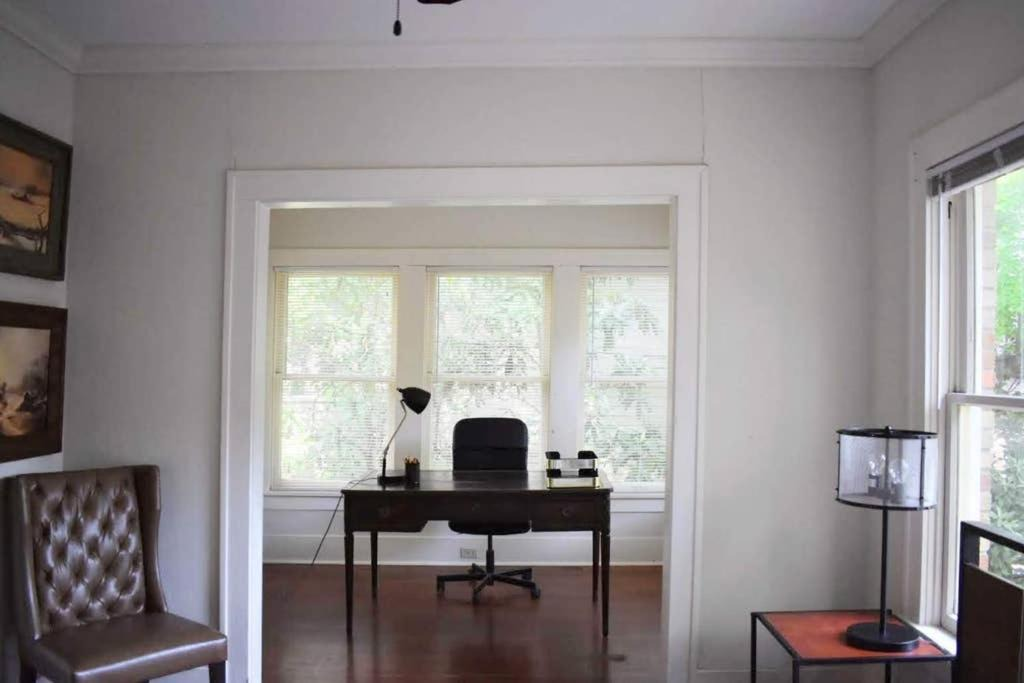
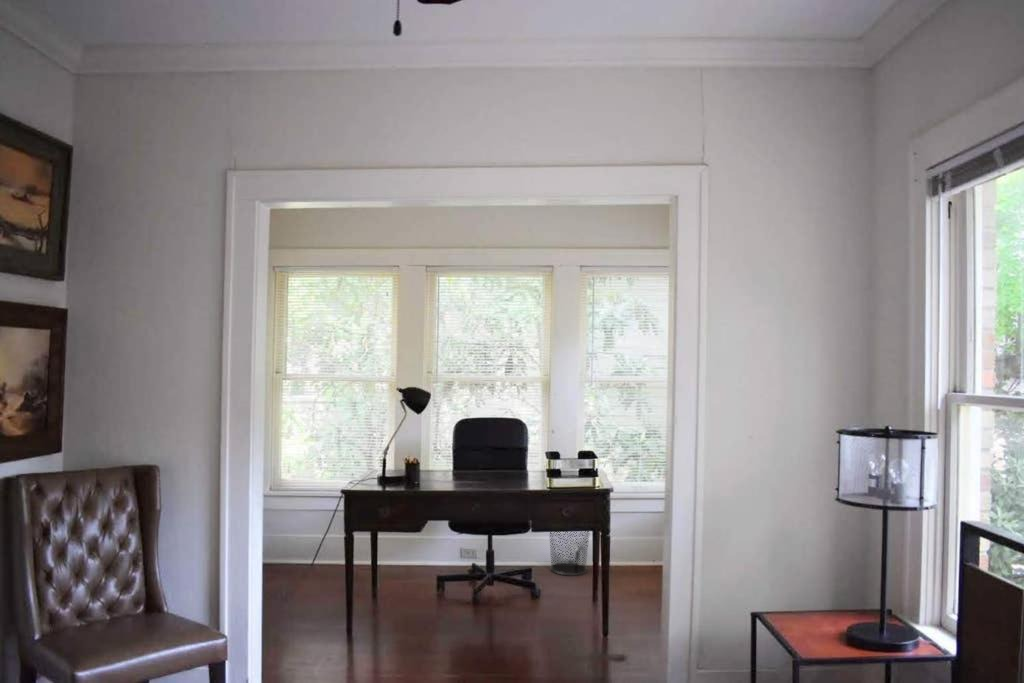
+ waste bin (569, 546)
